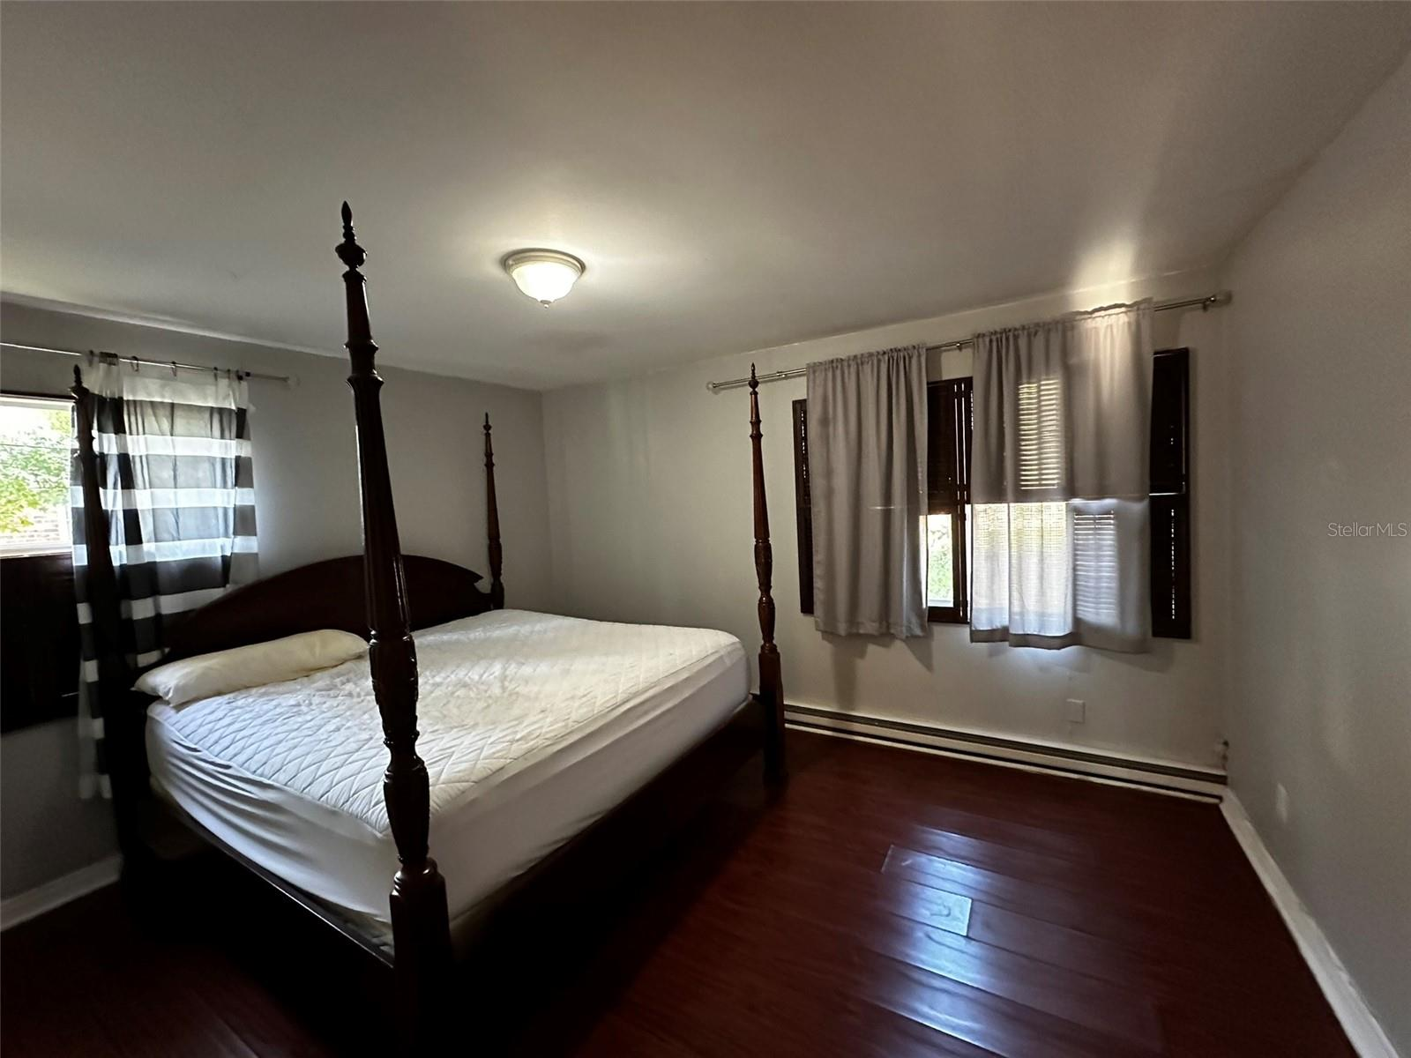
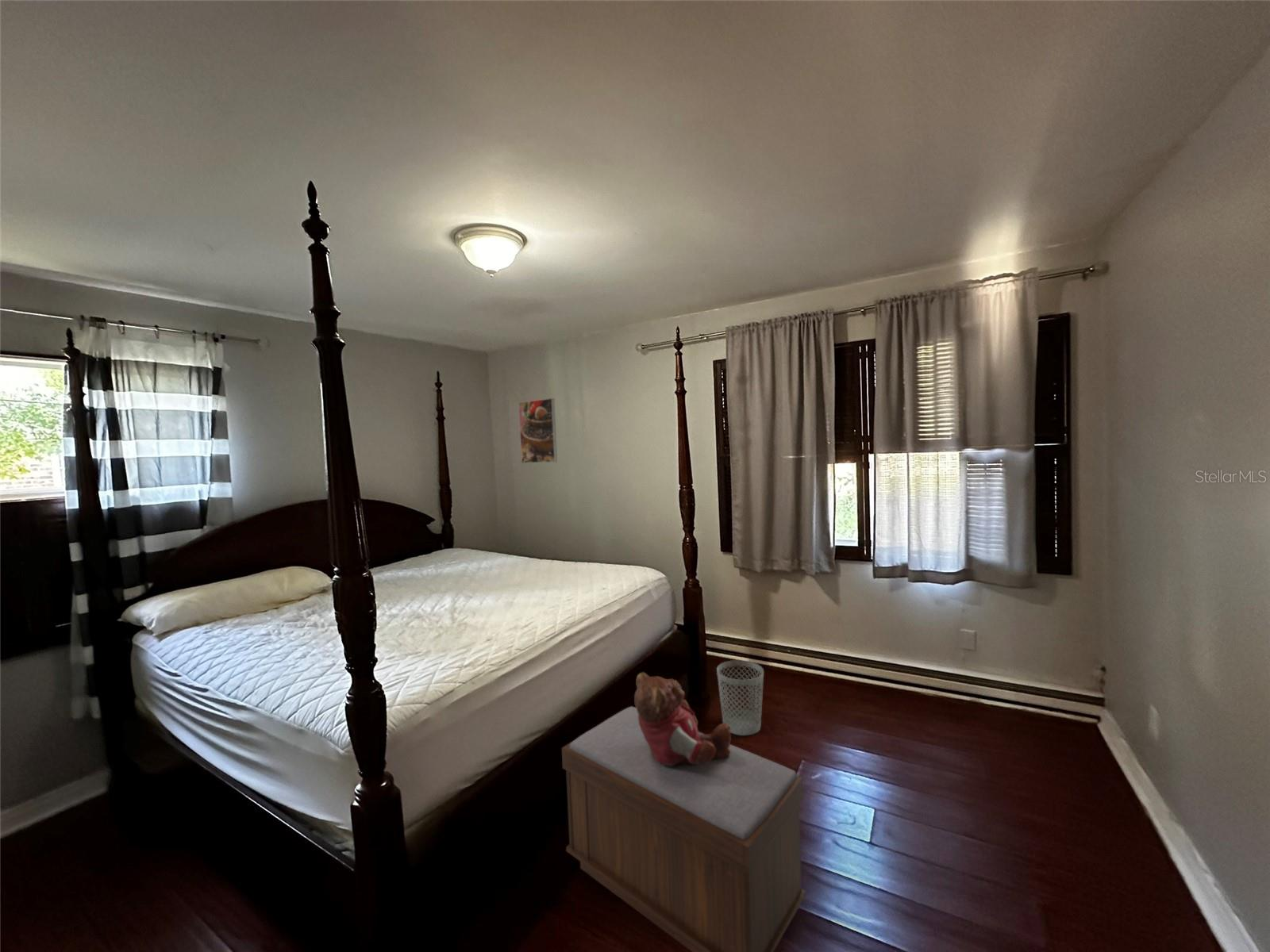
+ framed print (537, 432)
+ wastebasket (741, 697)
+ teddy bear (676, 711)
+ bench (677, 820)
